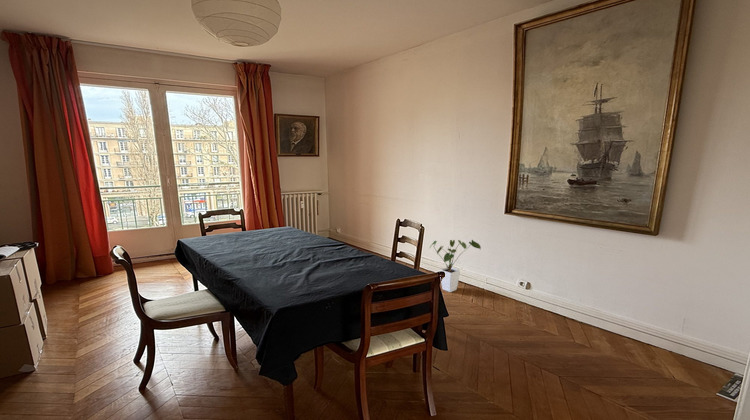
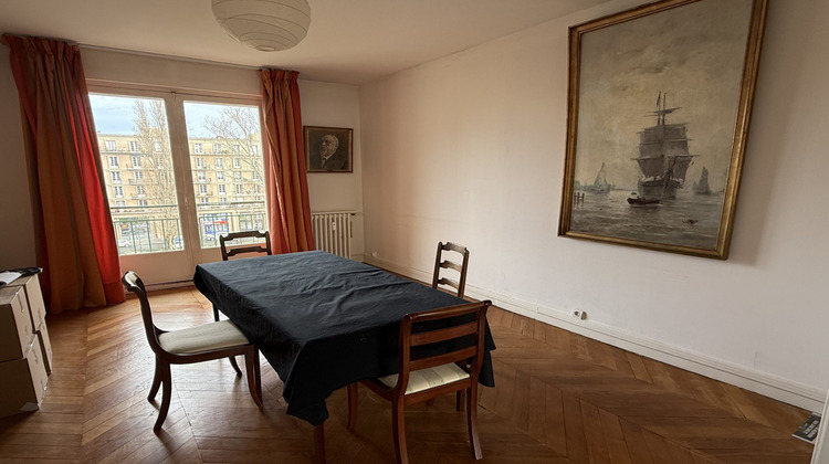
- house plant (452, 265)
